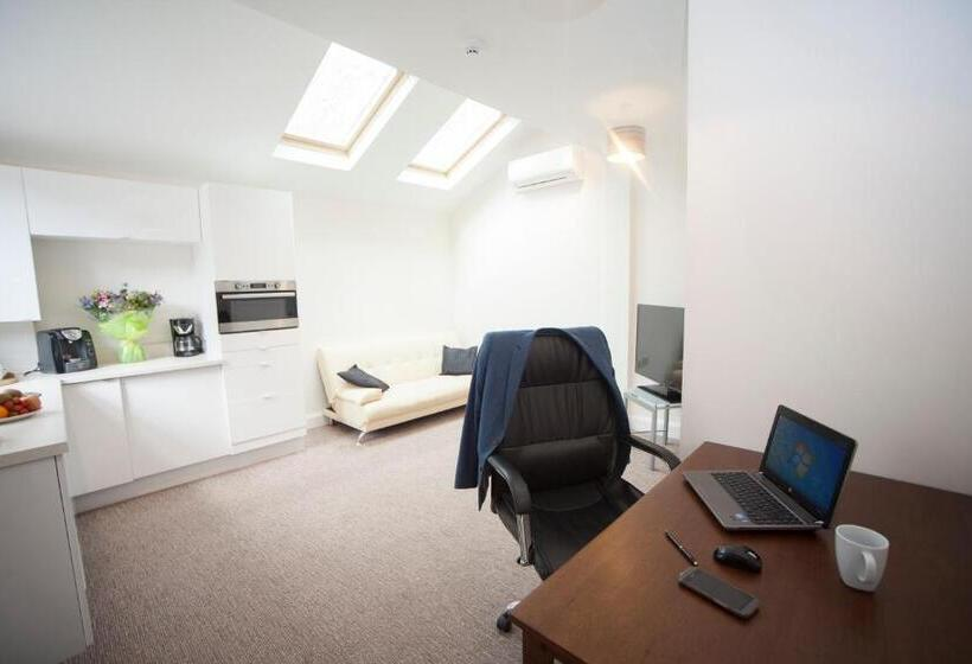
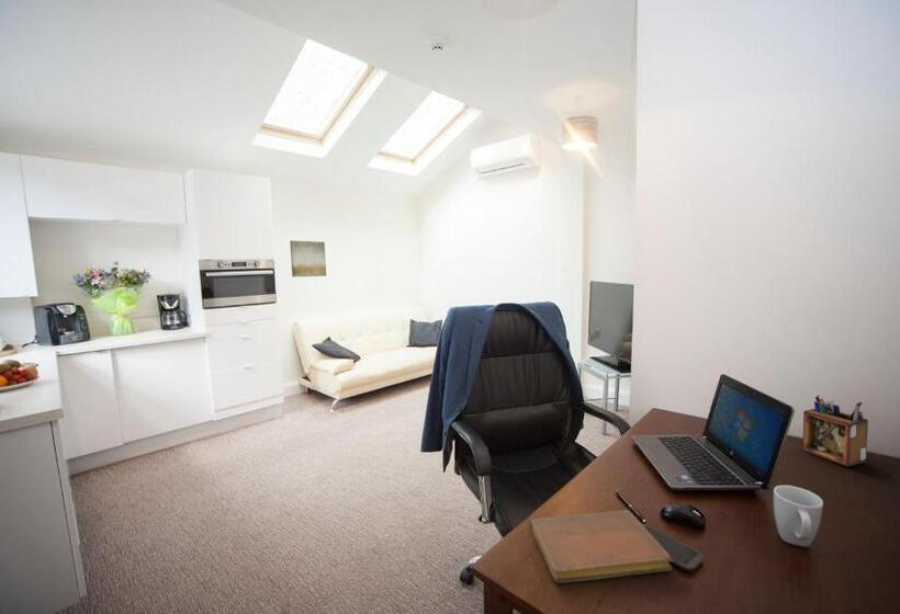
+ wall art (308, 259)
+ desk organizer (834, 428)
+ notebook (595, 542)
